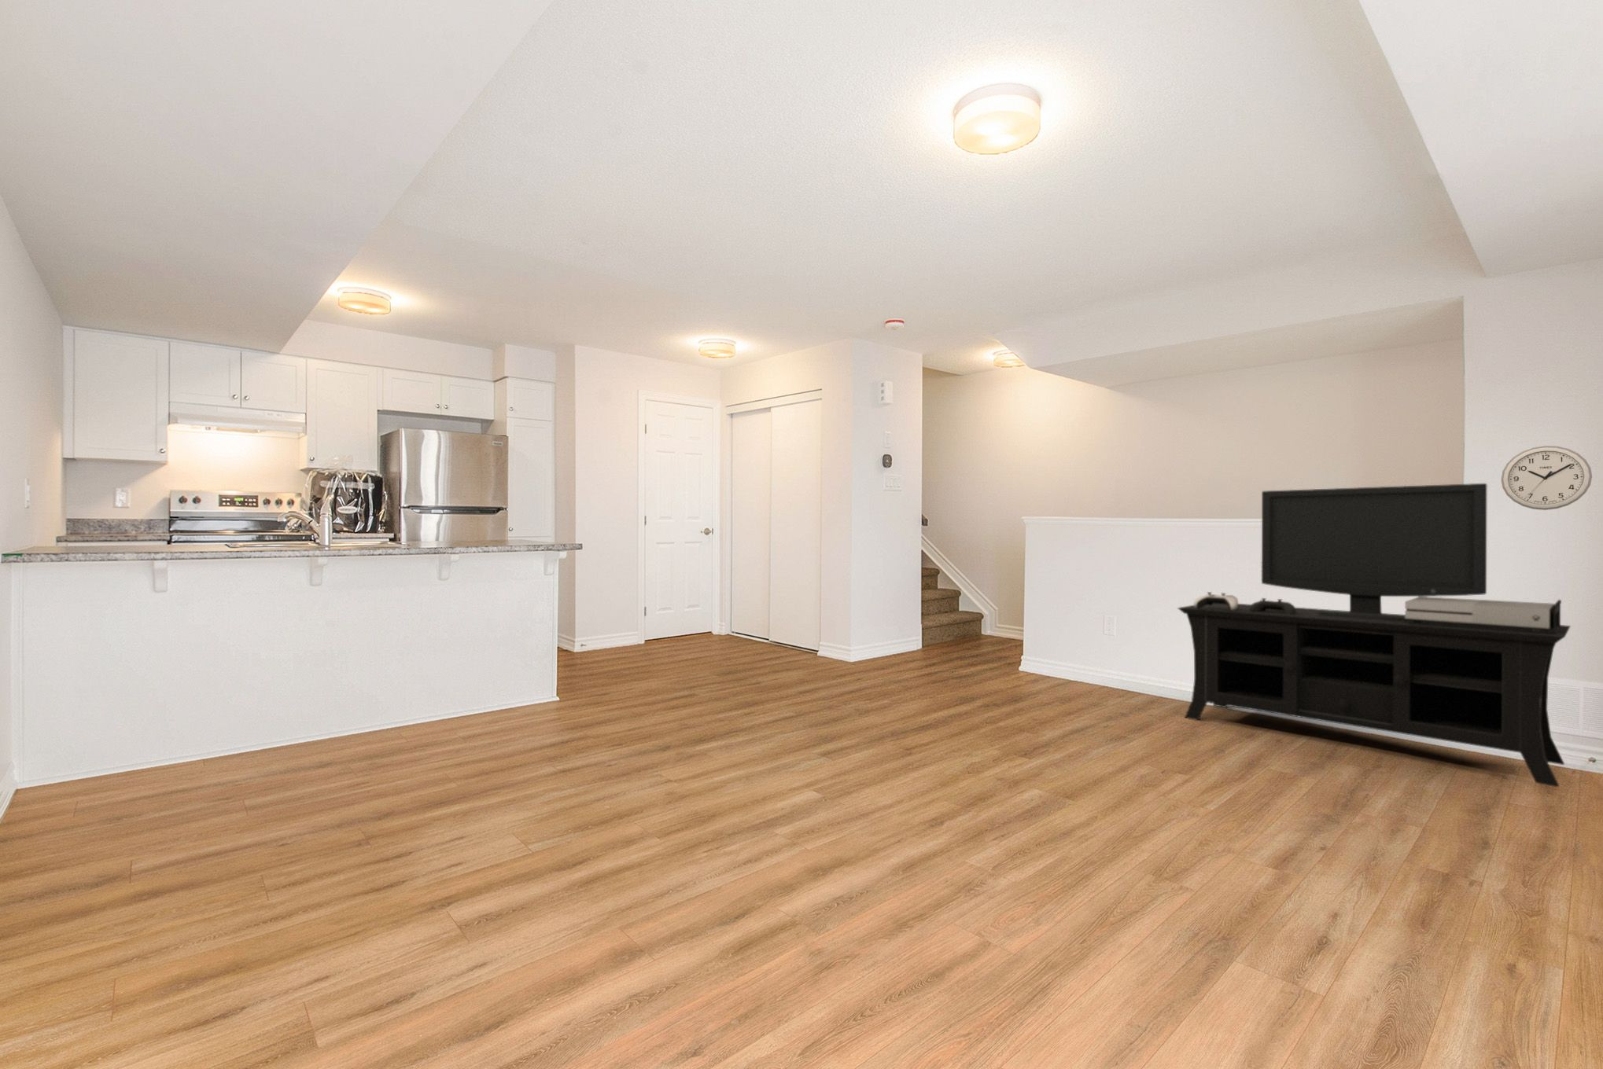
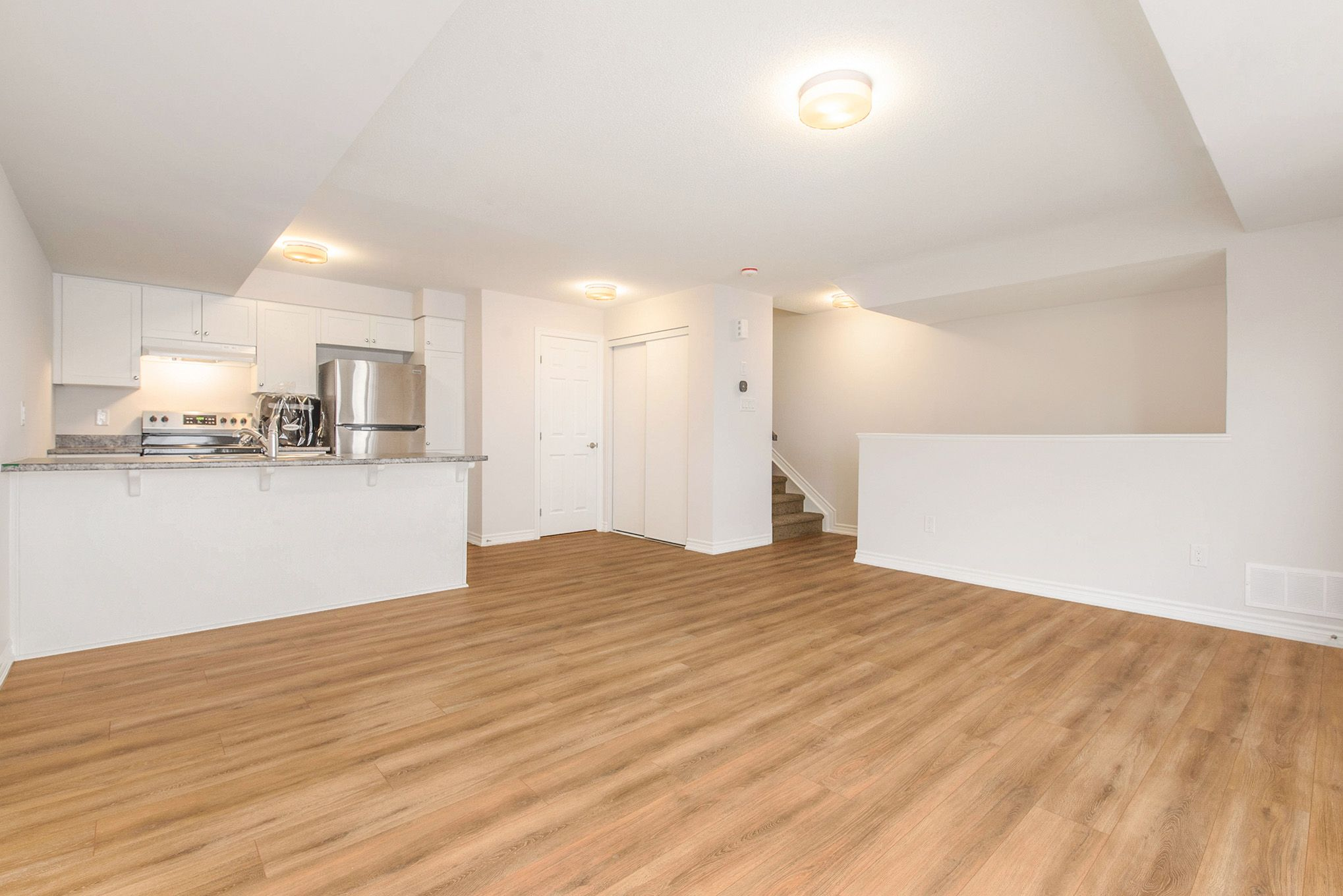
- wall clock (1545, 477)
- media console (1354, 614)
